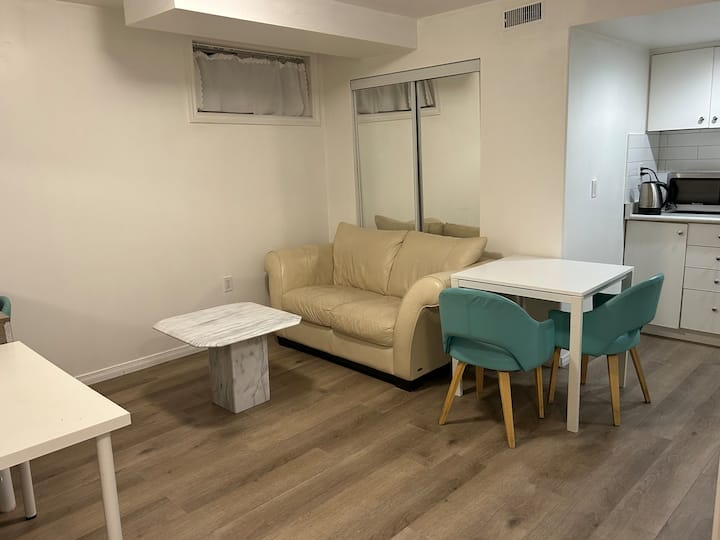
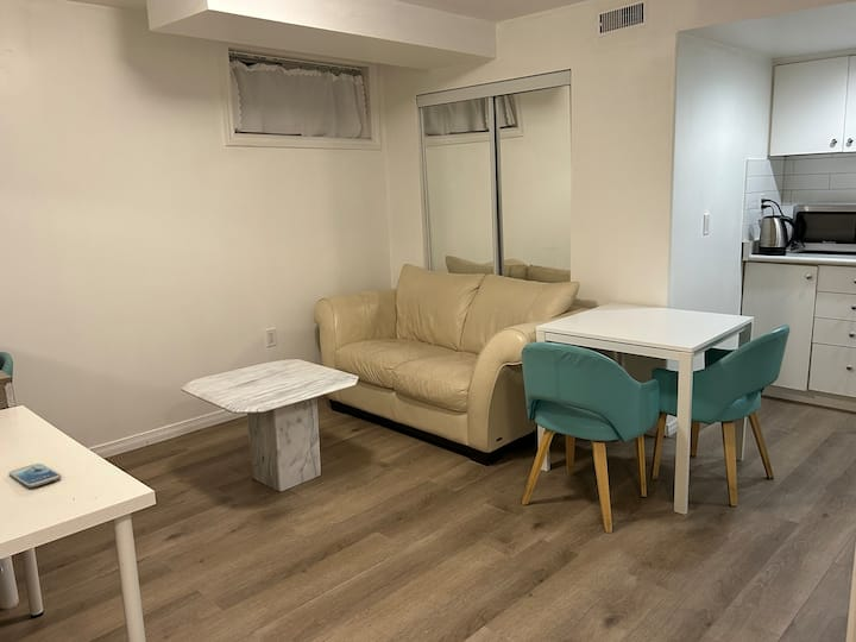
+ smartphone (34, 474)
